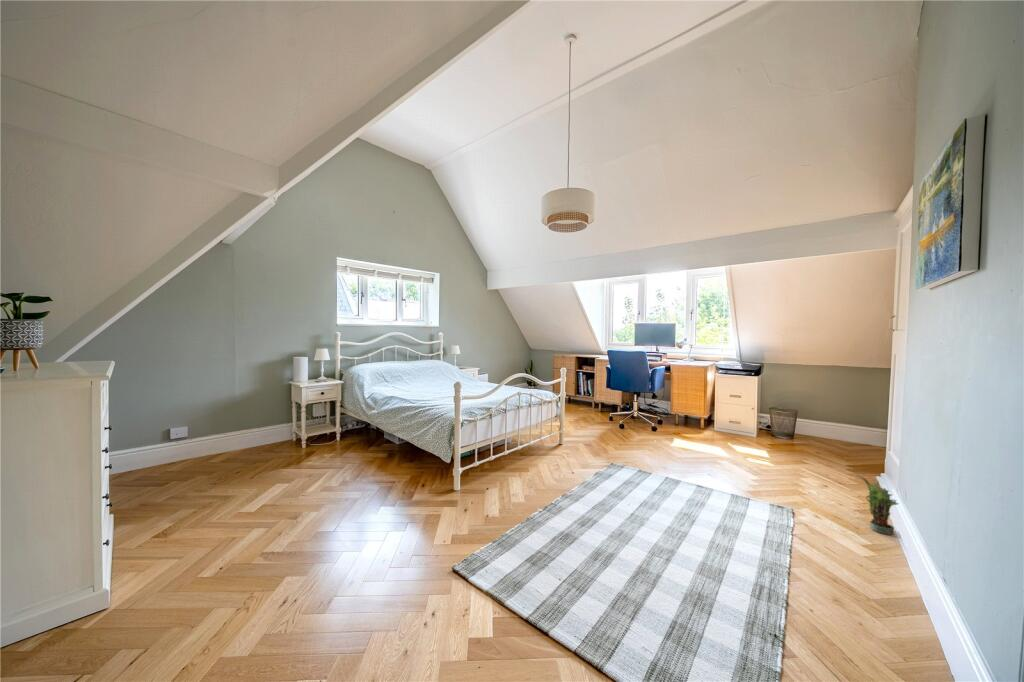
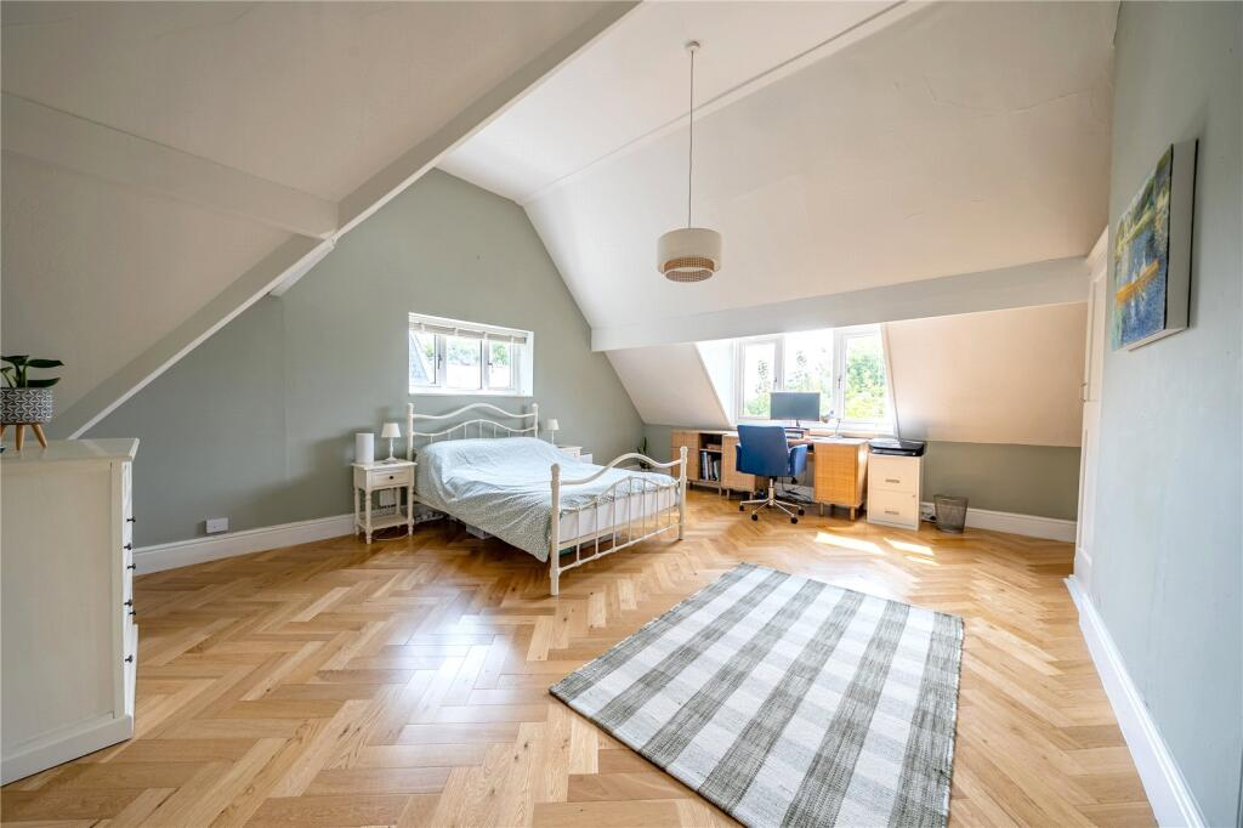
- potted plant (876, 503)
